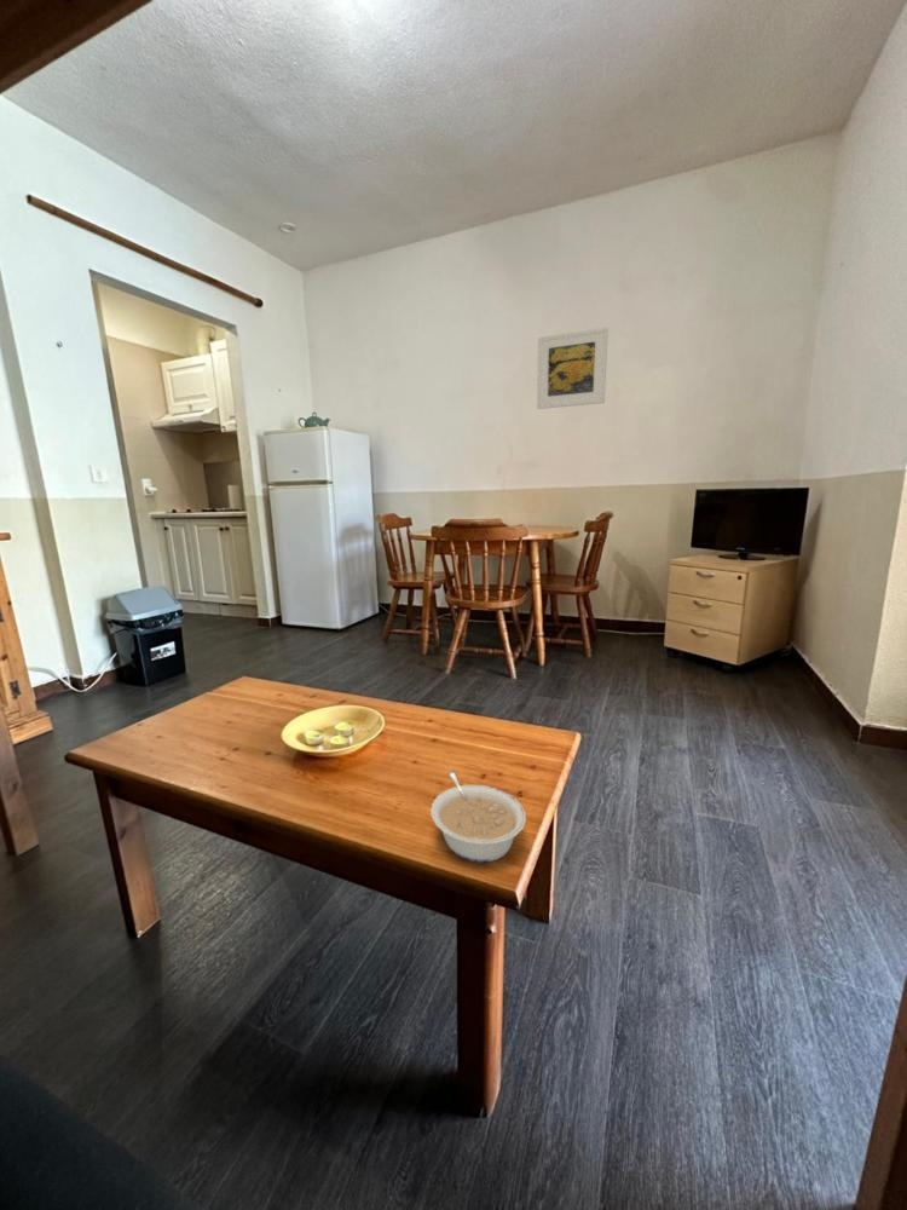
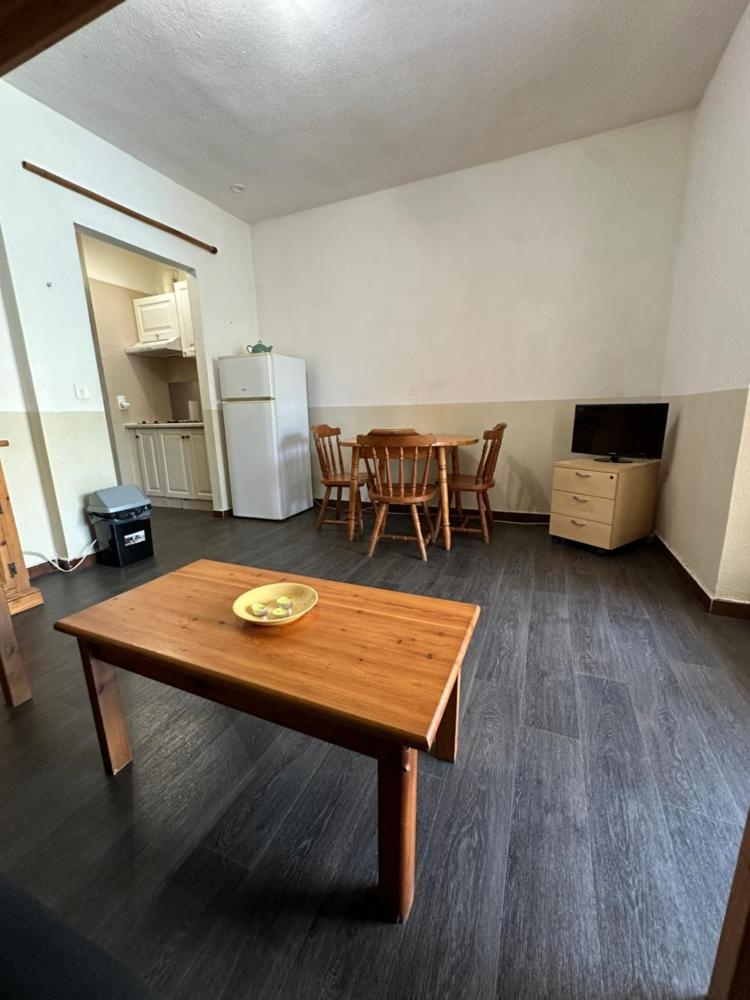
- legume (474, 820)
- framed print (571, 369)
